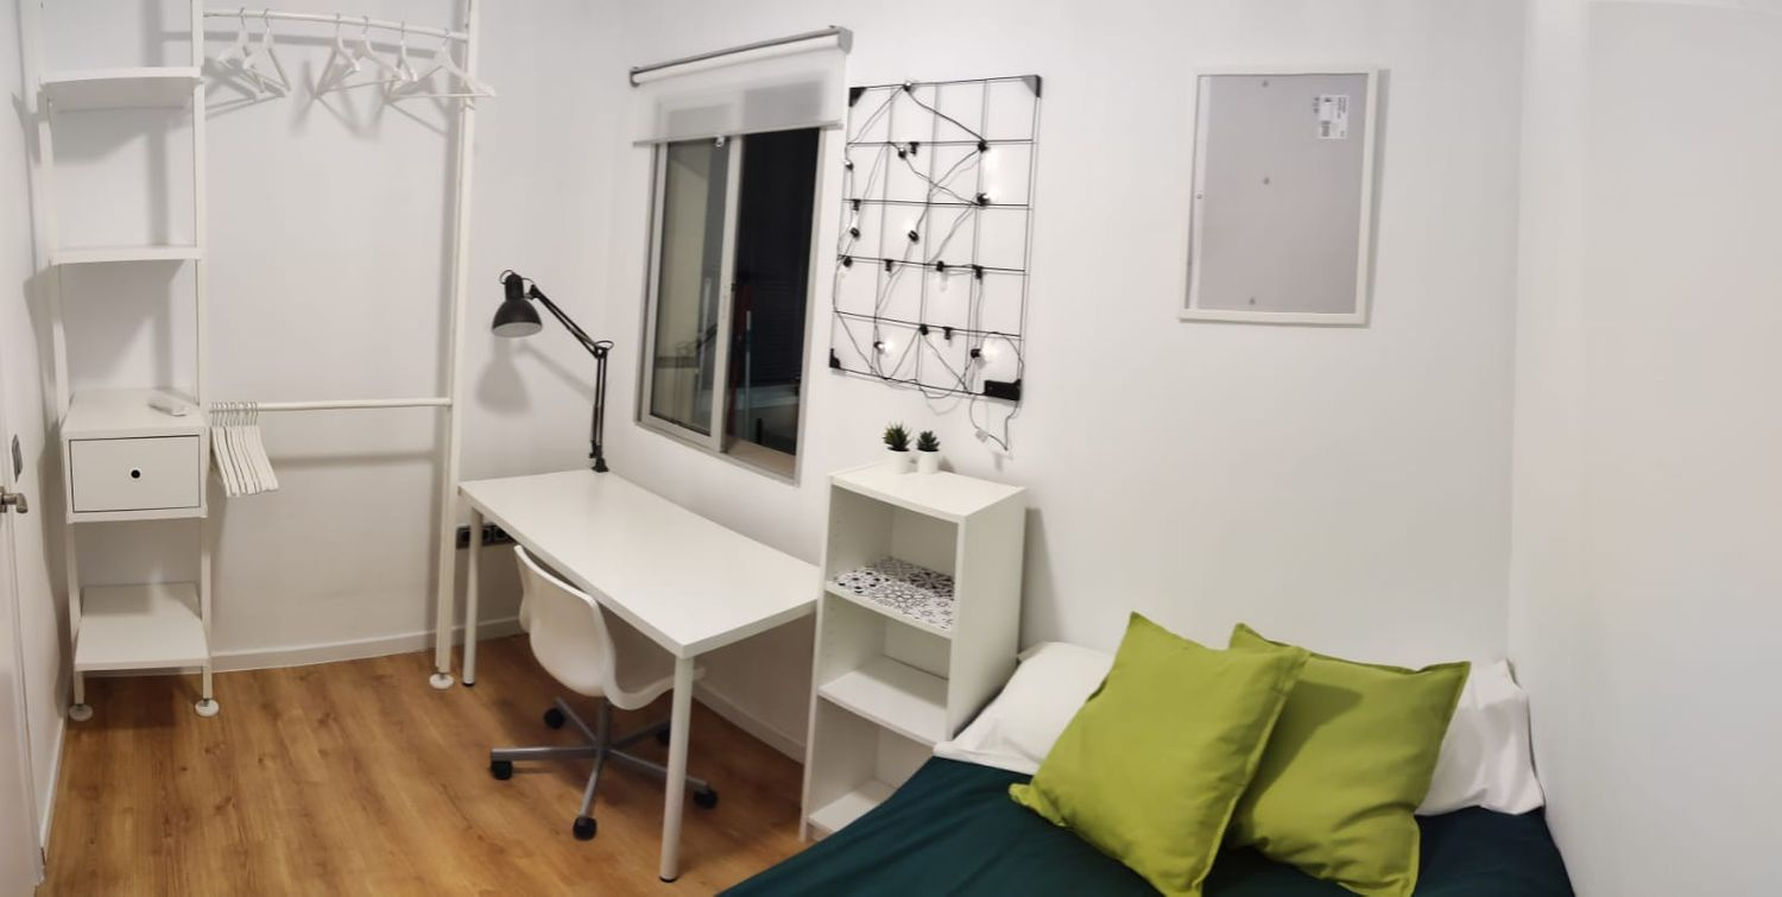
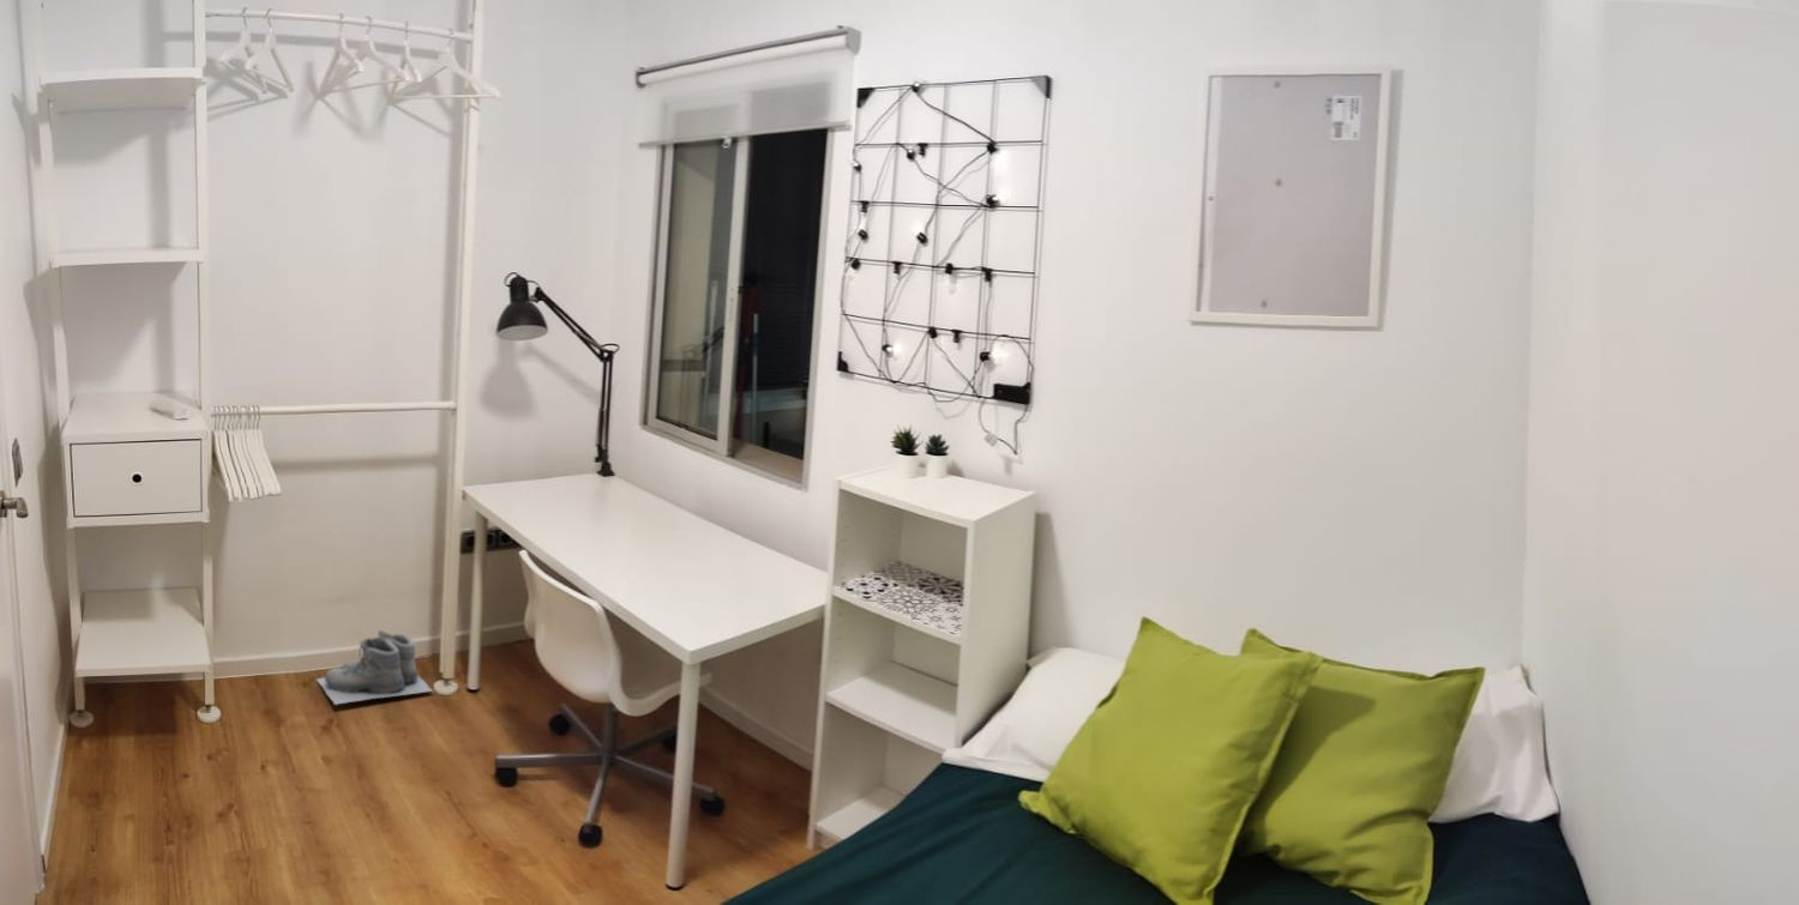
+ boots (373, 657)
